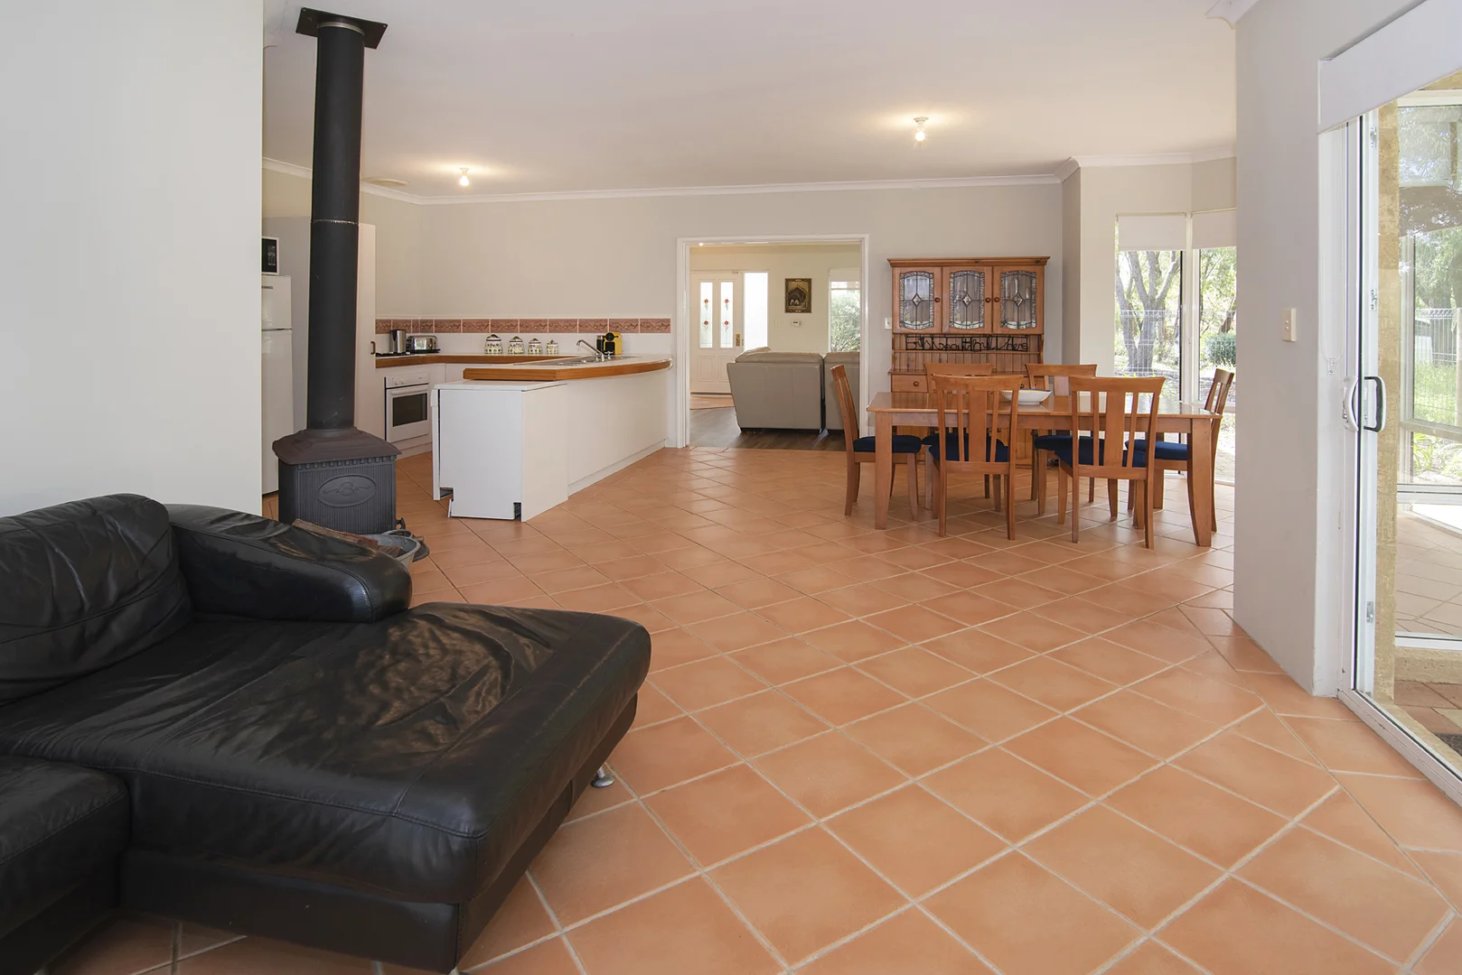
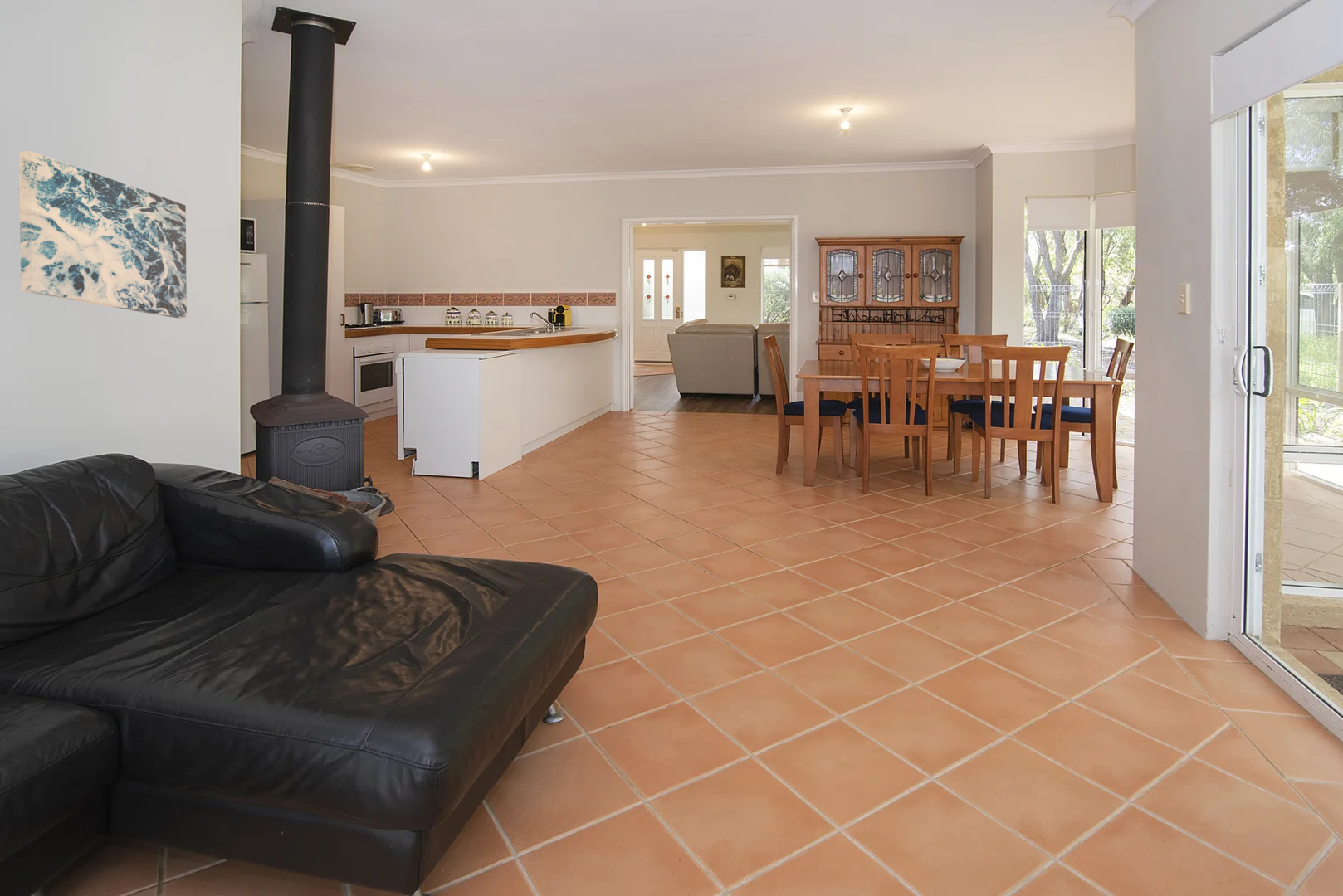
+ wall art (111, 243)
